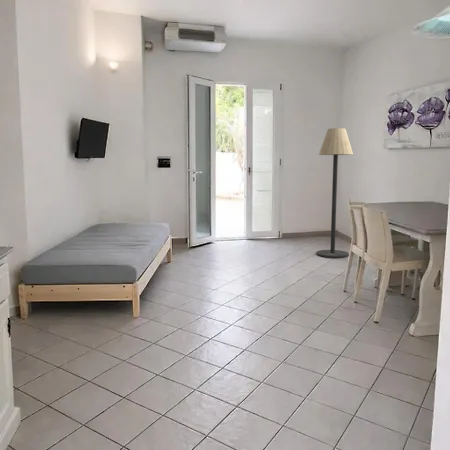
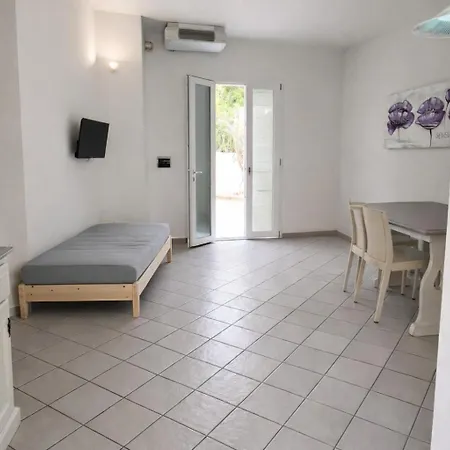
- floor lamp (334, 192)
